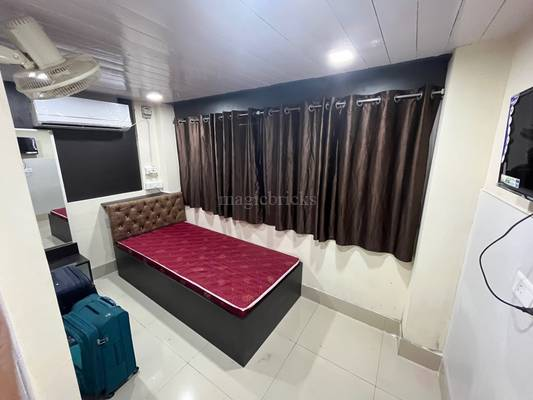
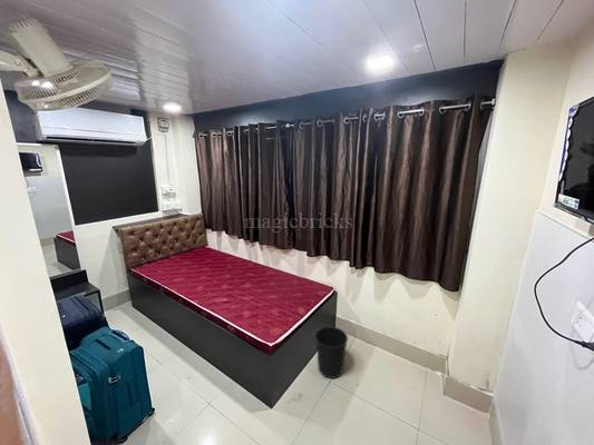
+ wastebasket (330, 353)
